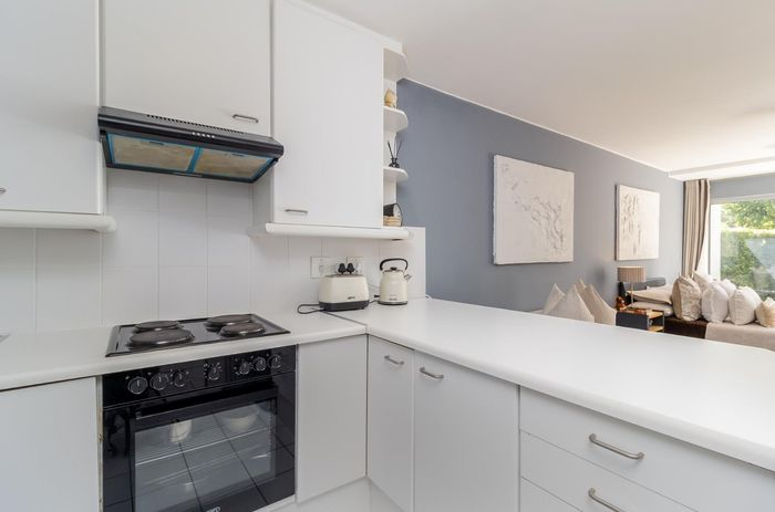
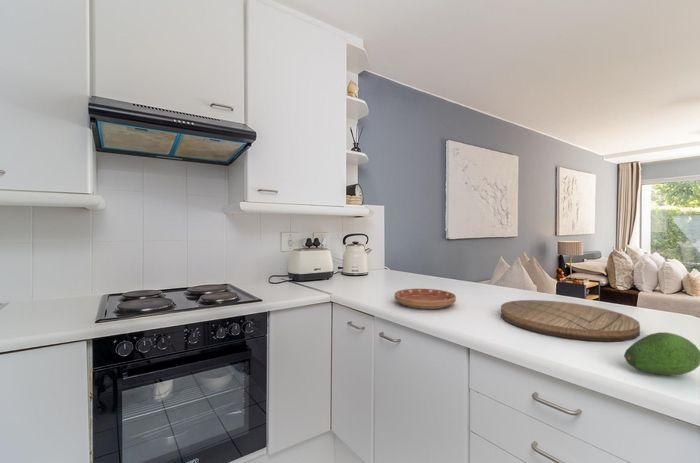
+ fruit (660, 352)
+ saucer (424, 298)
+ cutting board (563, 317)
